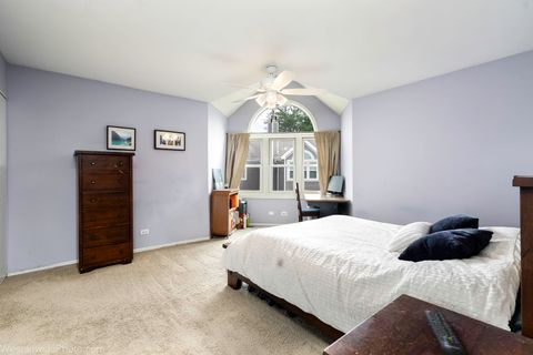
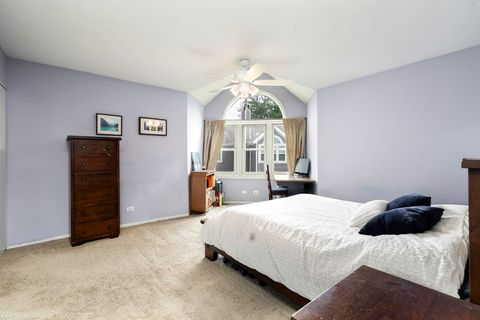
- remote control (442, 331)
